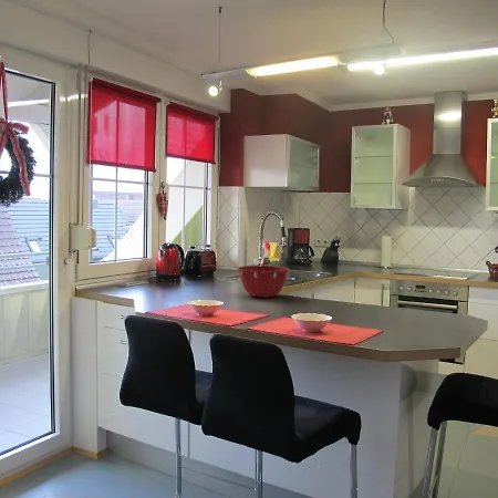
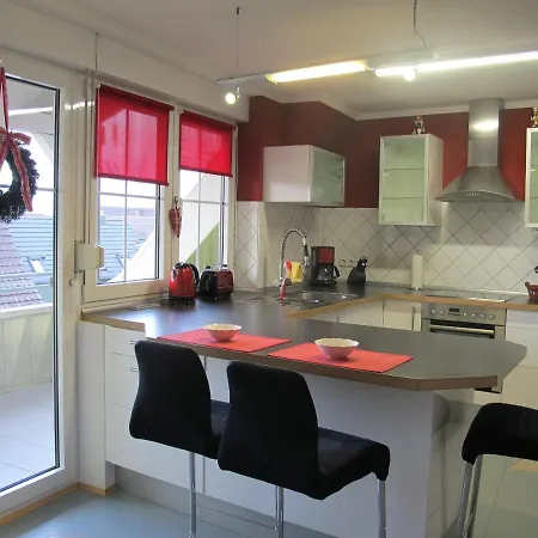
- mixing bowl (262, 281)
